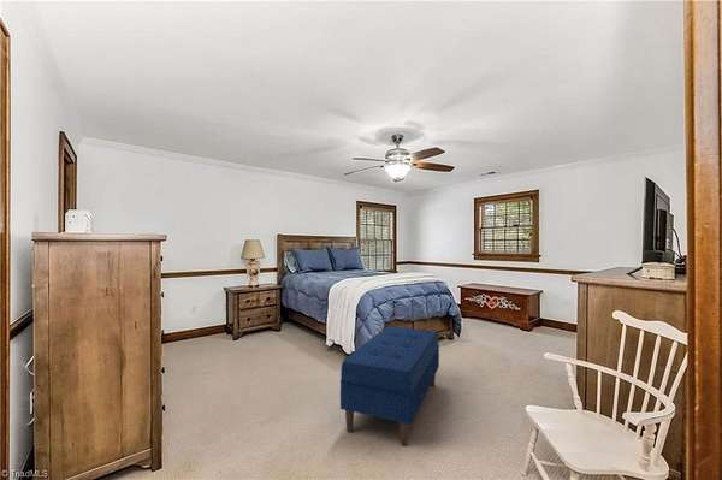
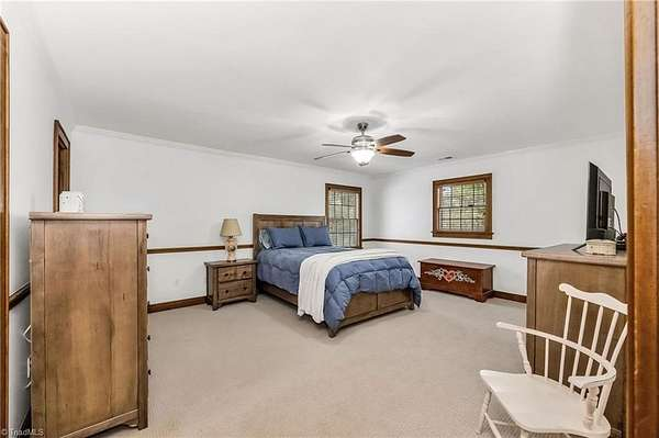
- bench (396, 374)
